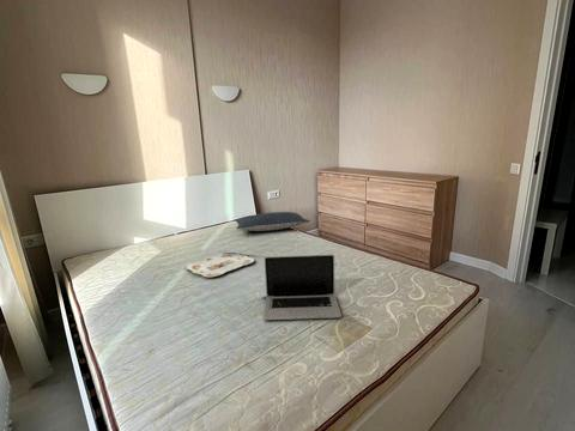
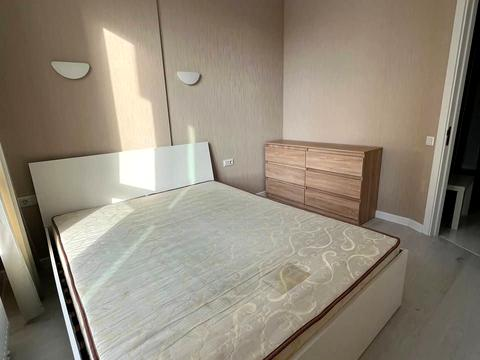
- laptop (299, 285)
- pillow (271, 220)
- serving tray (220, 263)
